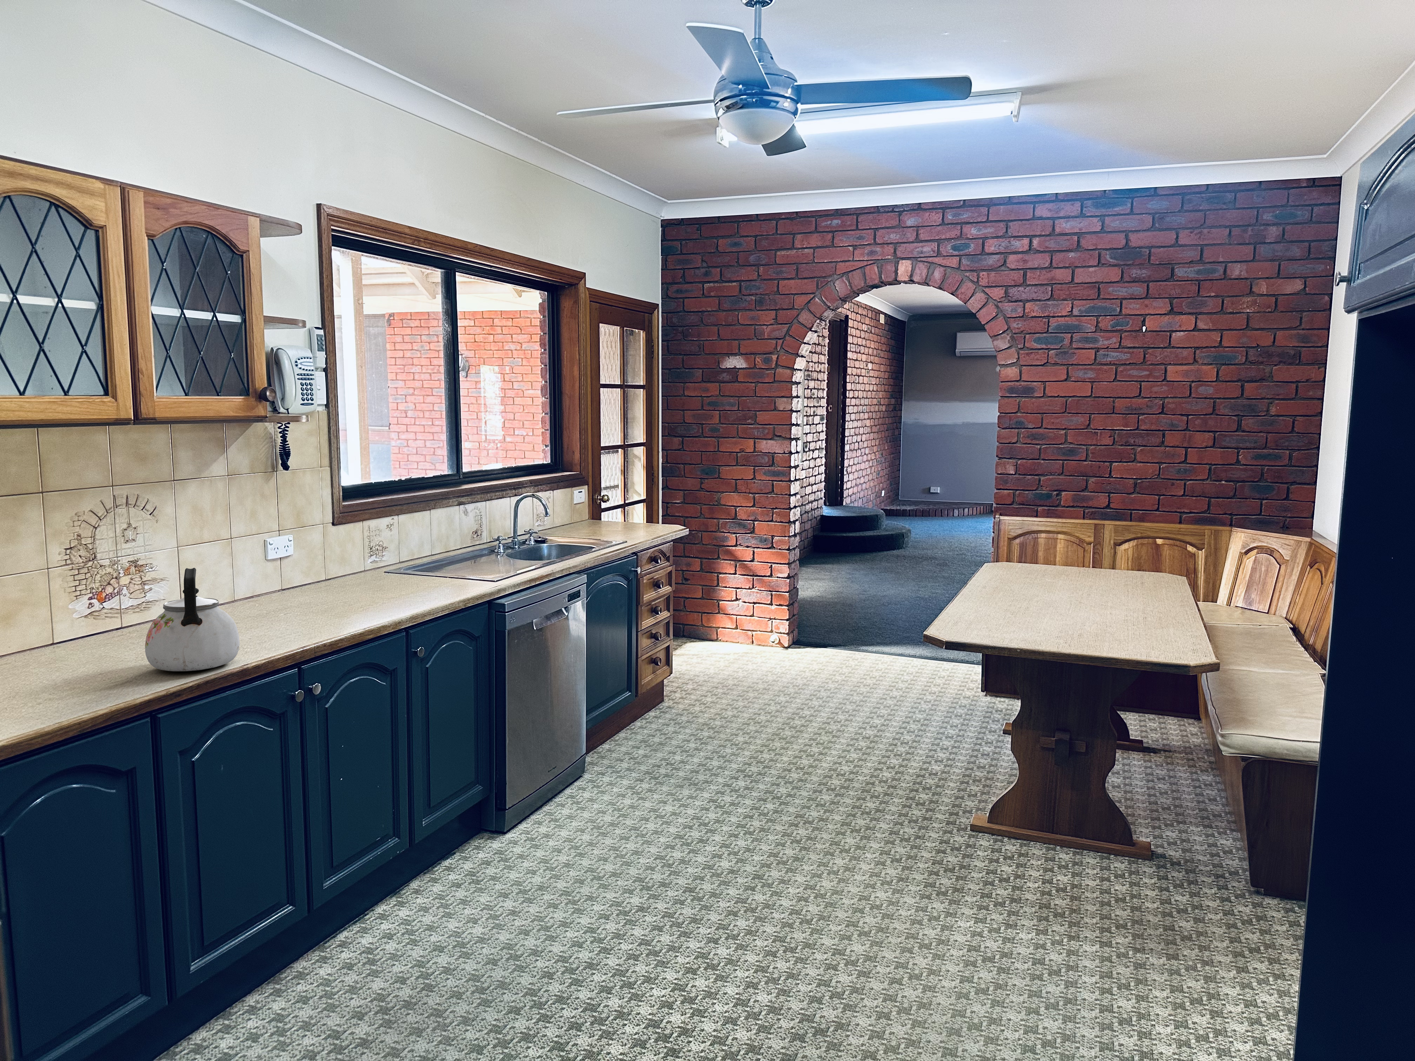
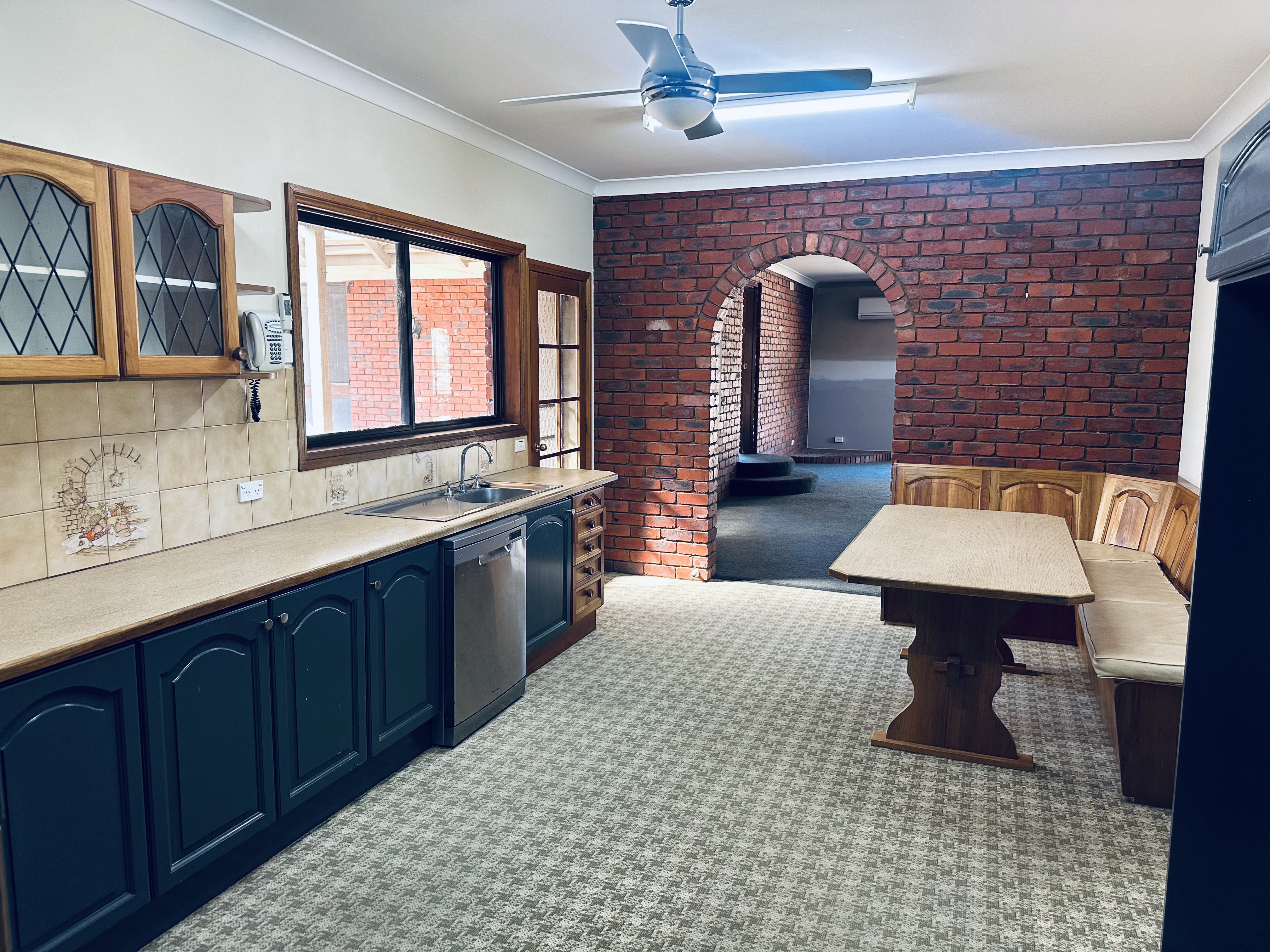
- kettle (192, 617)
